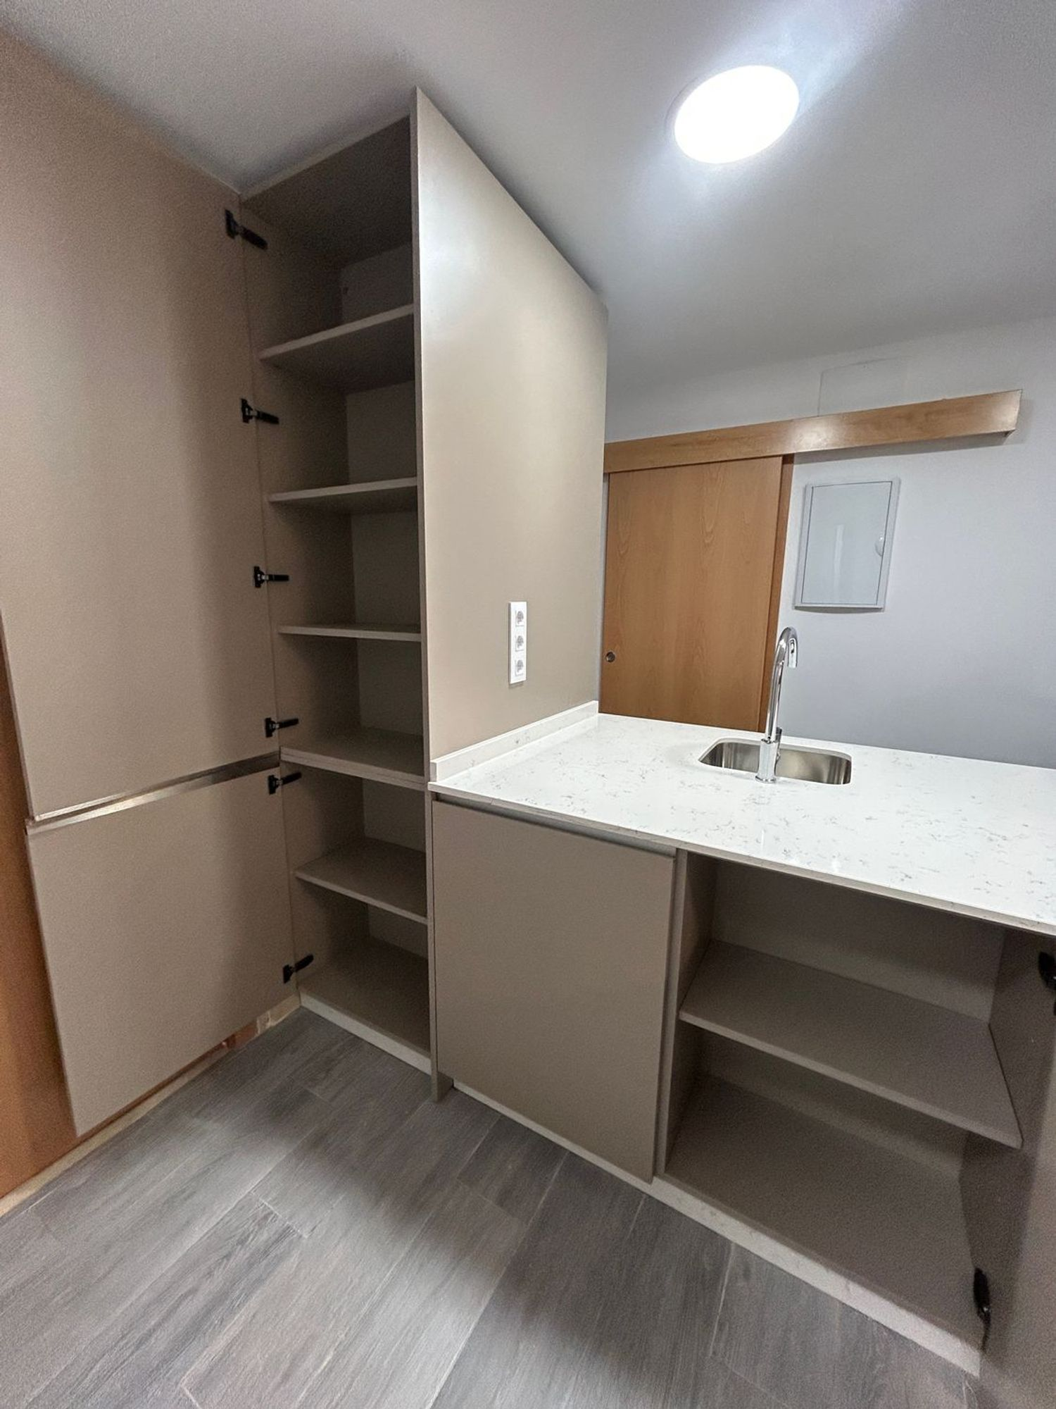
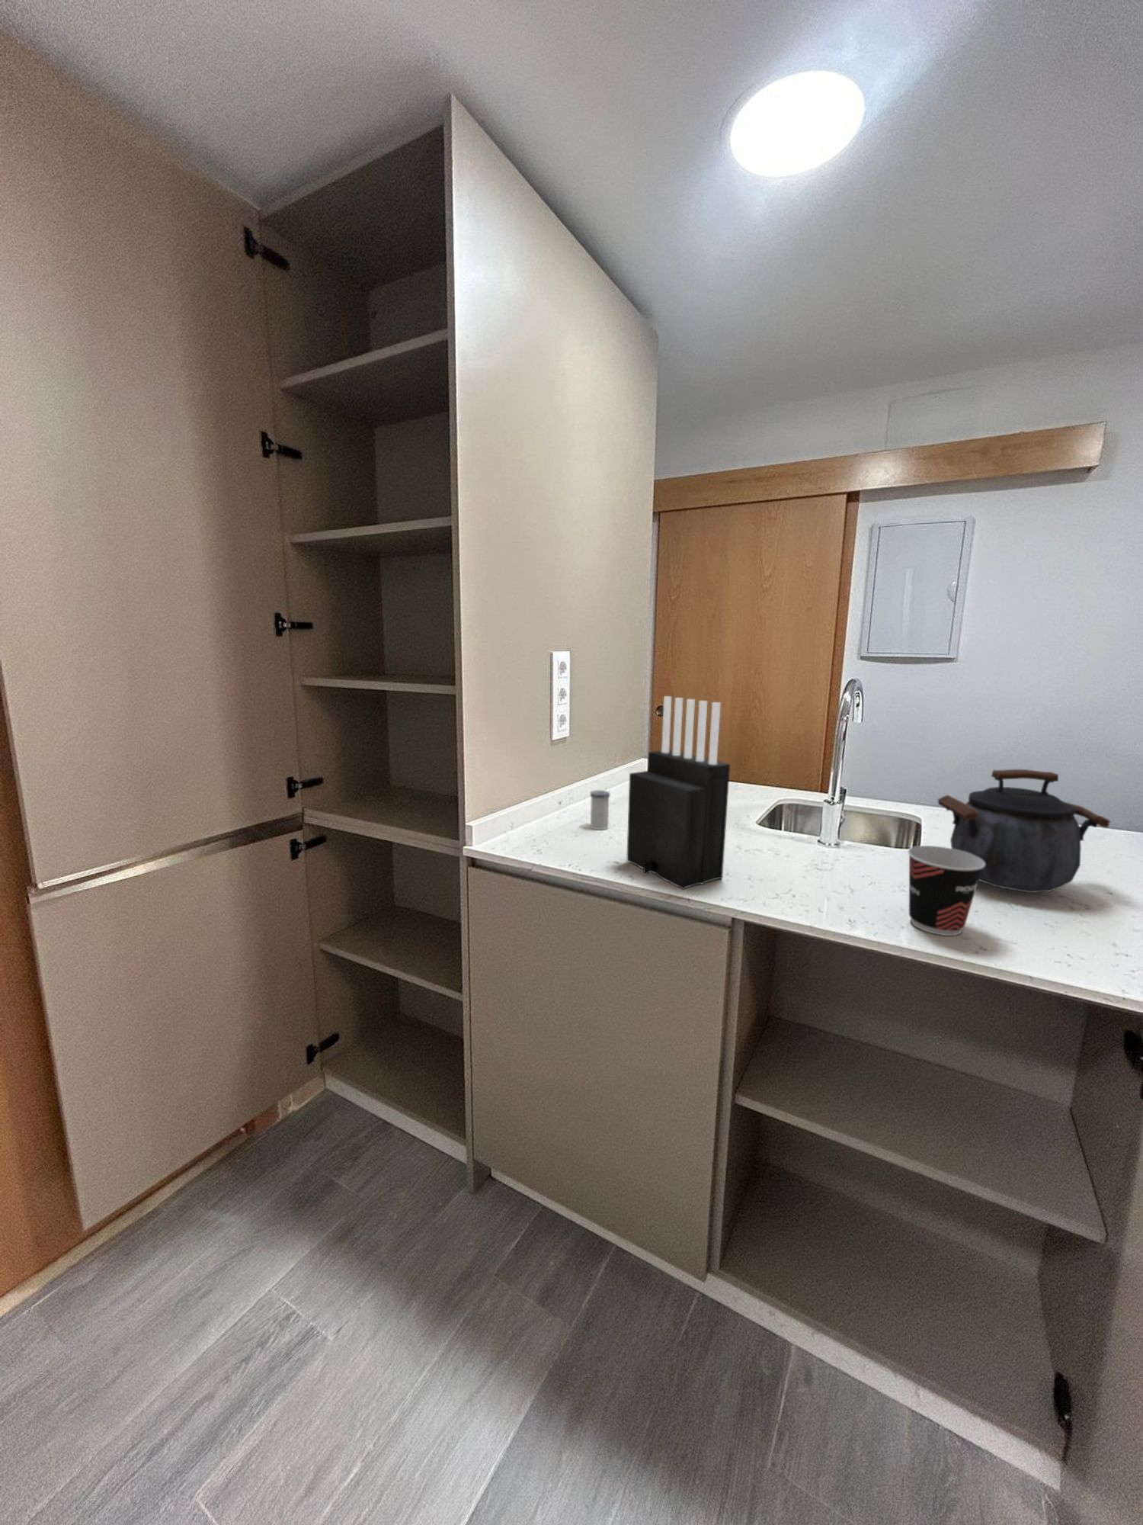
+ kettle (1016, 829)
+ salt shaker (599, 809)
+ knife block (672, 788)
+ cup (940, 891)
